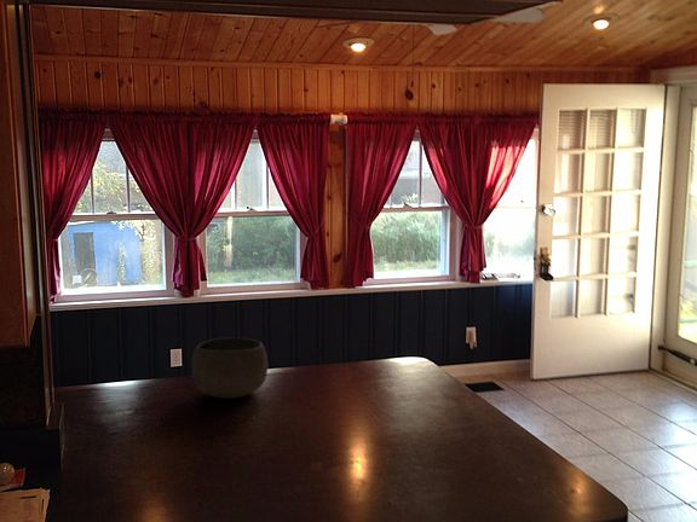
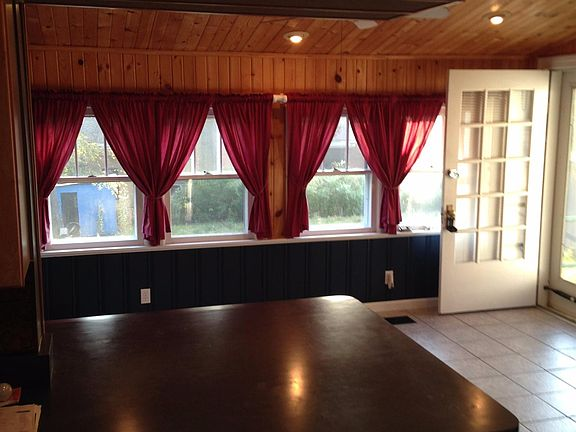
- bowl (229, 369)
